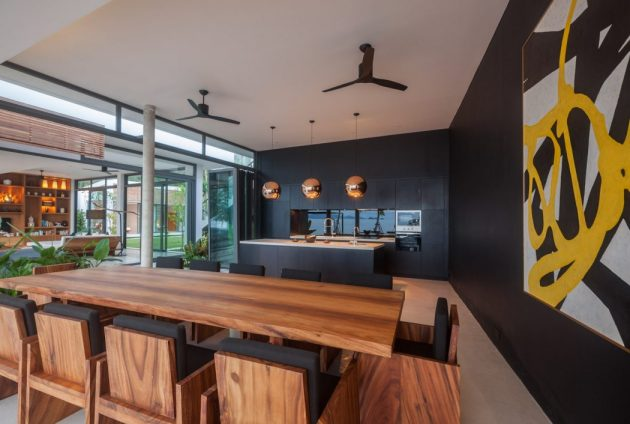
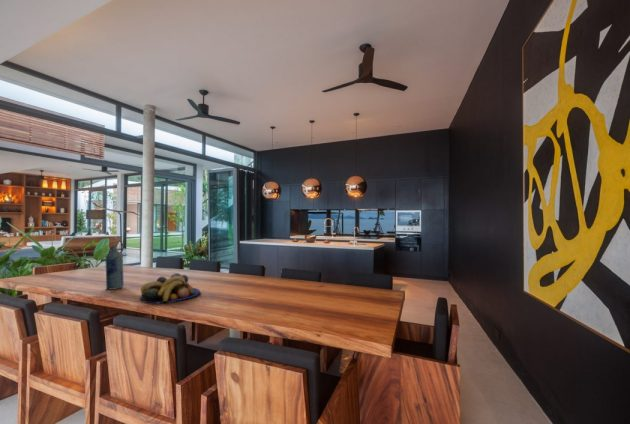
+ bottle (114, 267)
+ fruit bowl (171, 285)
